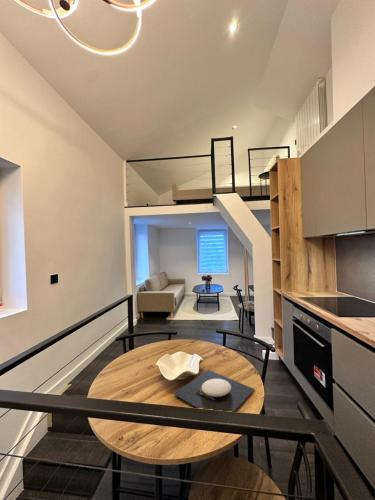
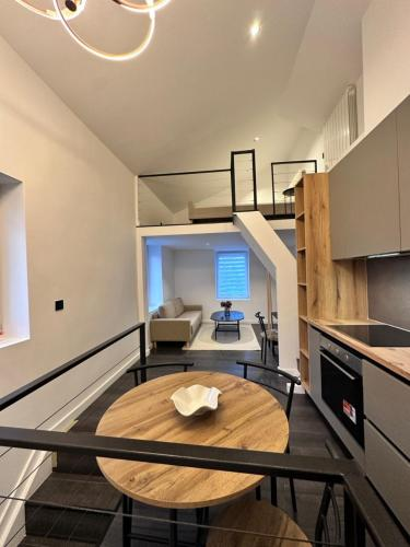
- plate (214, 387)
